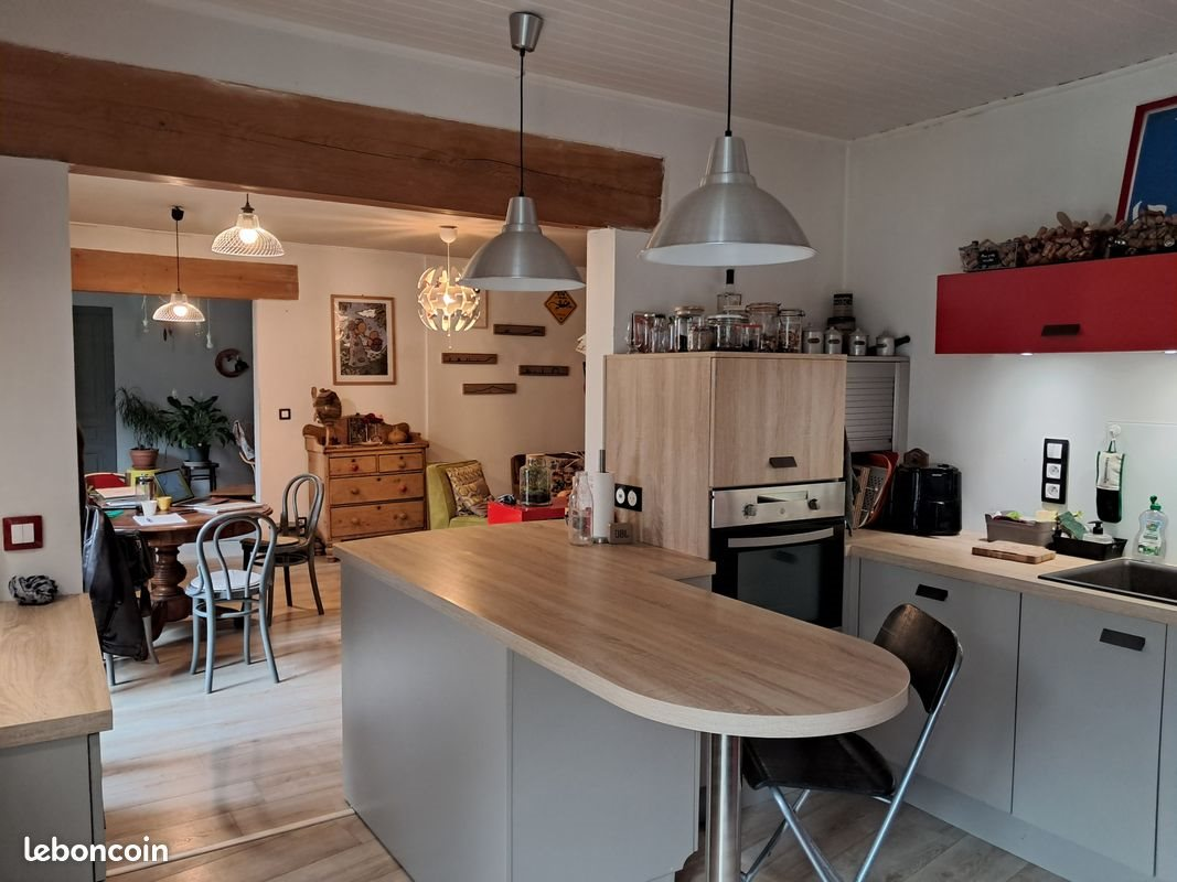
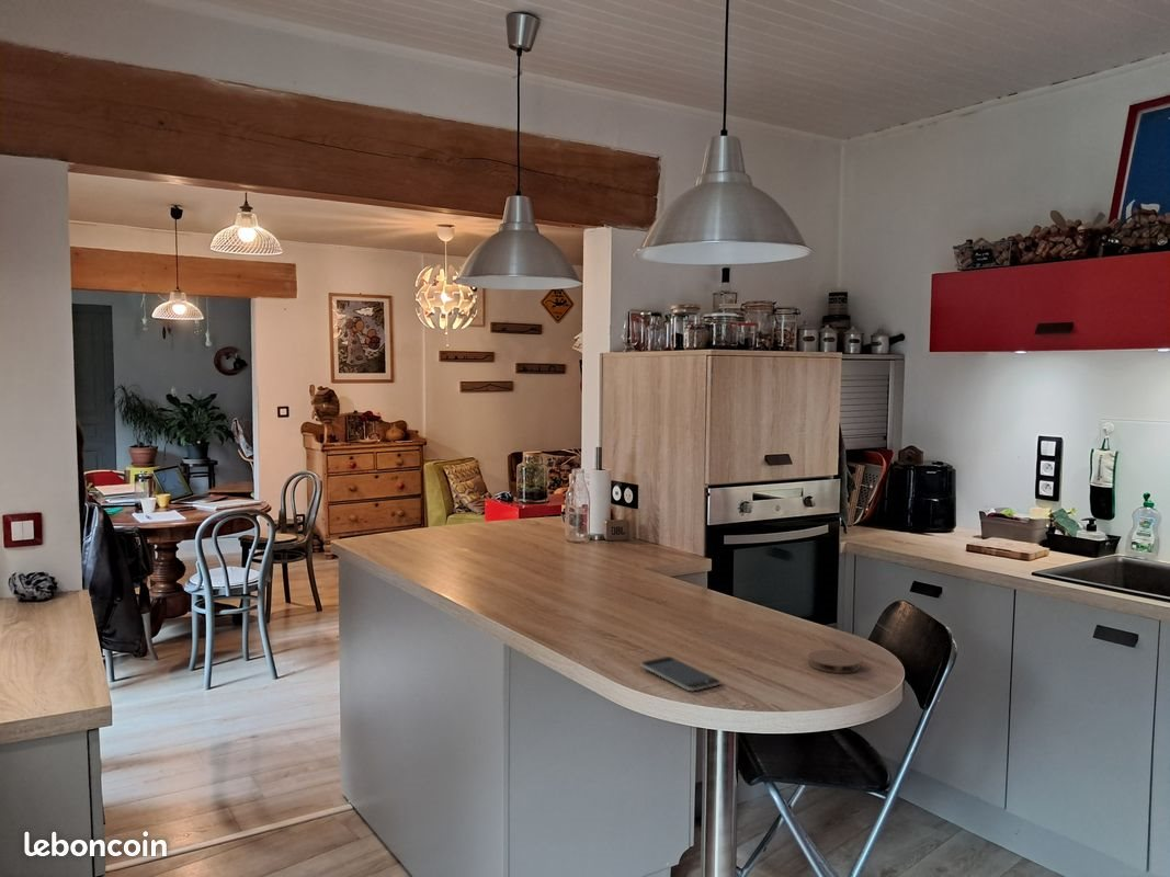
+ smartphone (679, 672)
+ coaster (833, 661)
